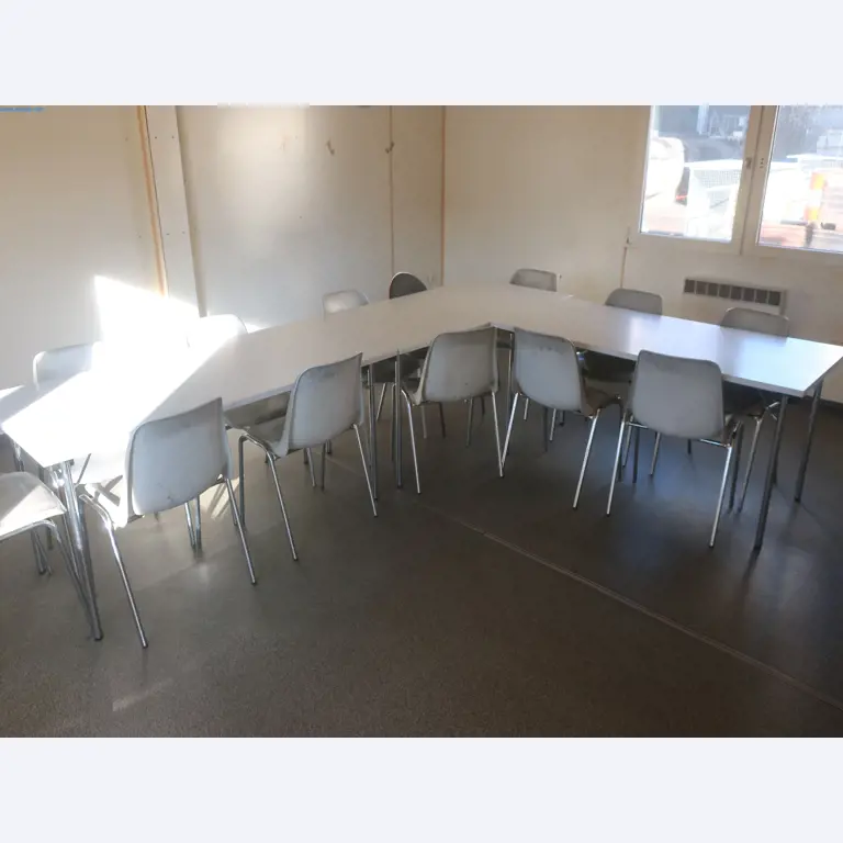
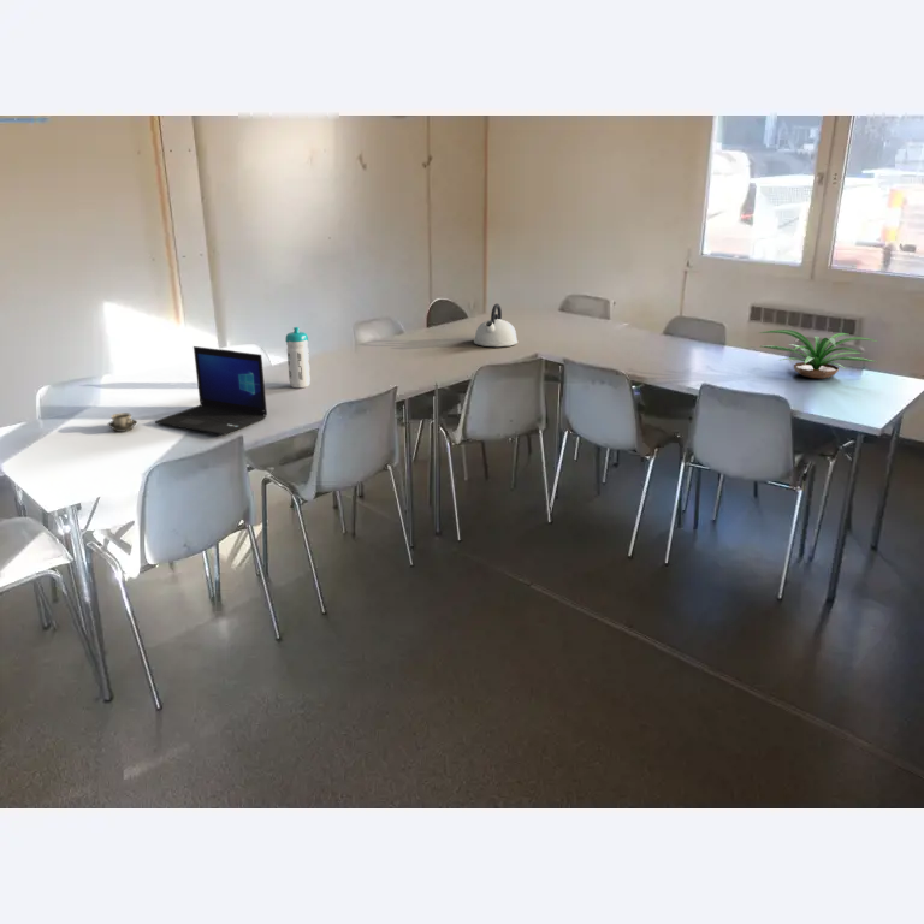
+ cup (122, 422)
+ kettle (494, 324)
+ laptop (208, 389)
+ water bottle (297, 356)
+ plant (813, 354)
